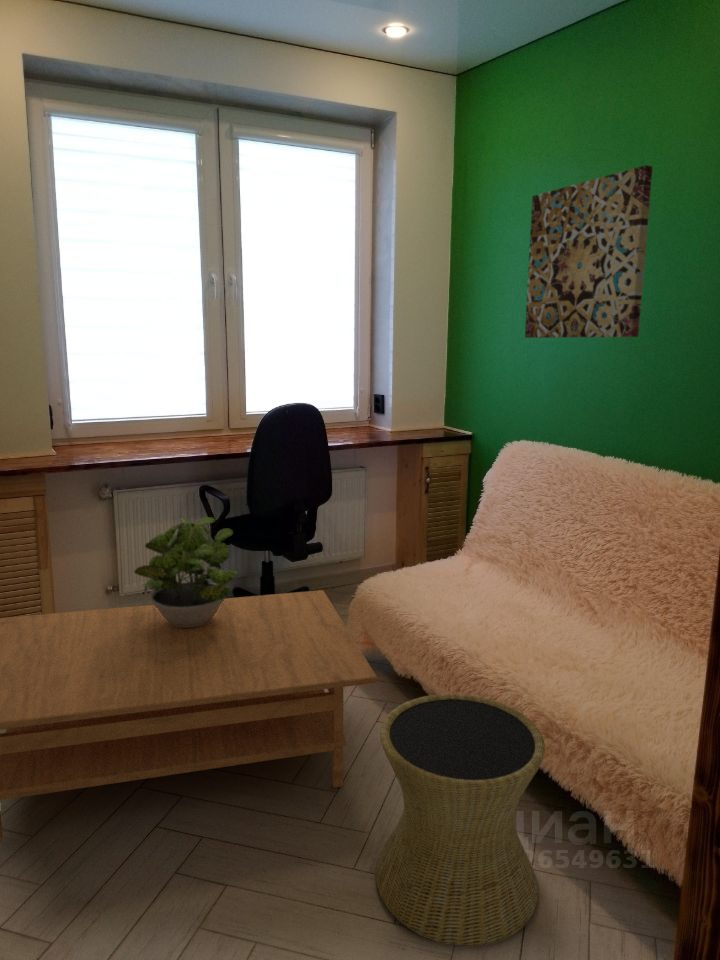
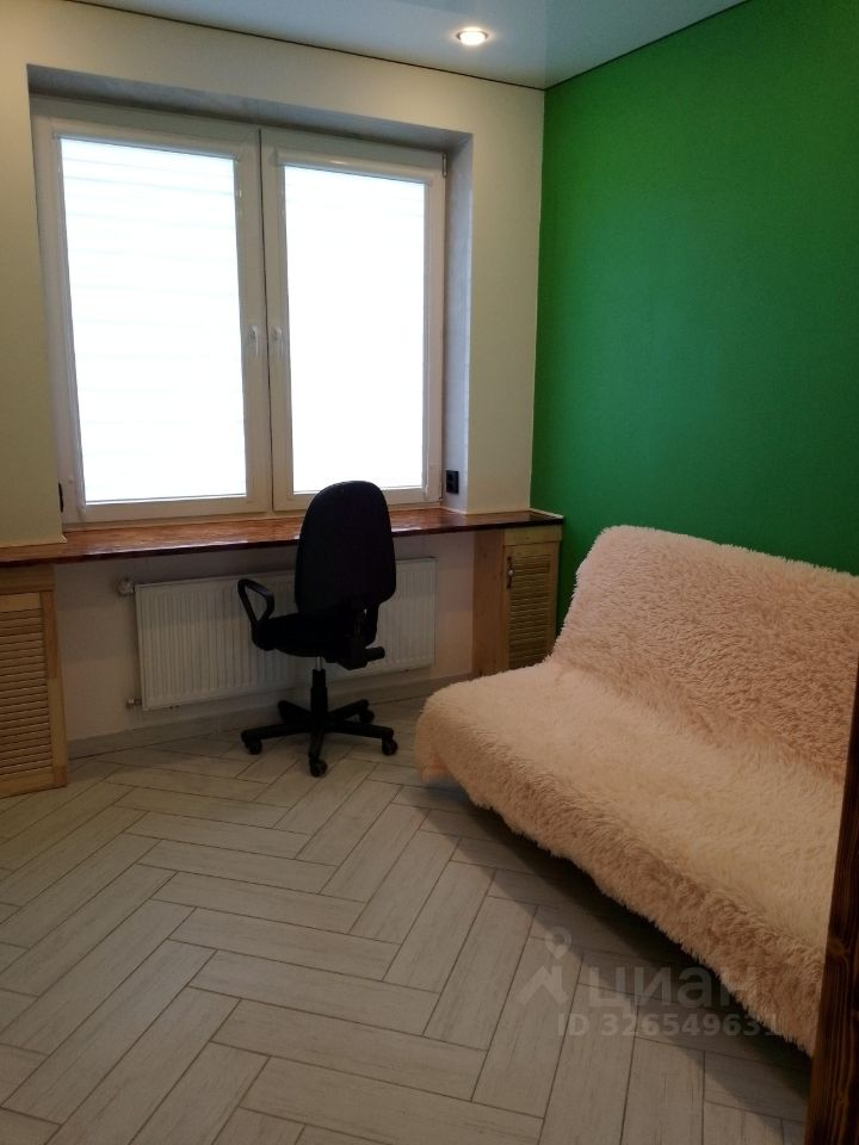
- potted plant (184, 568)
- side table (458, 808)
- wall art (581, 261)
- coffee table (173, 699)
